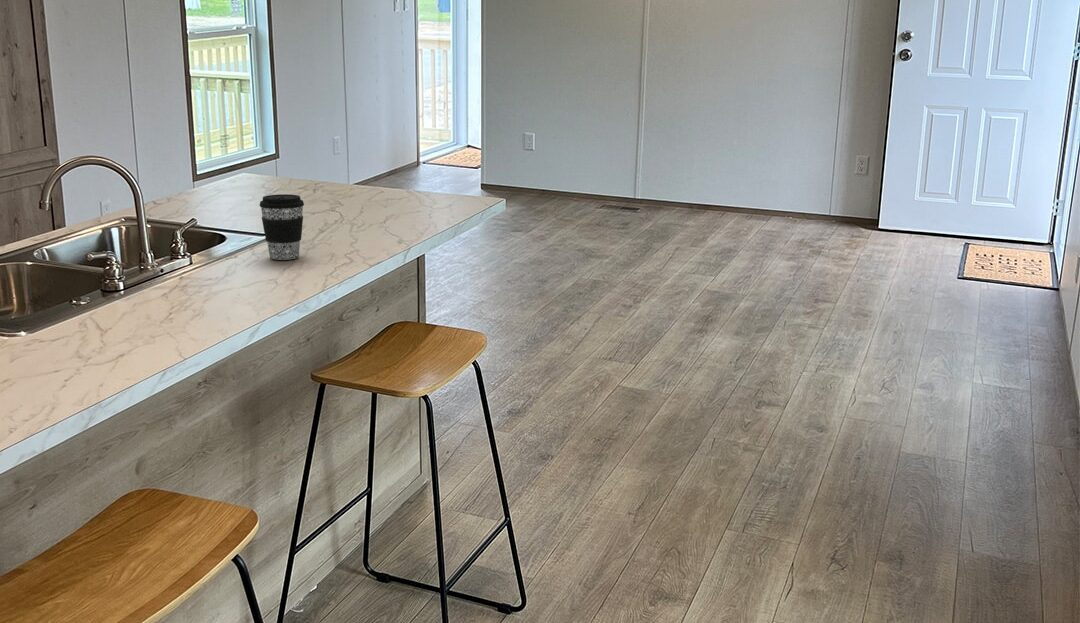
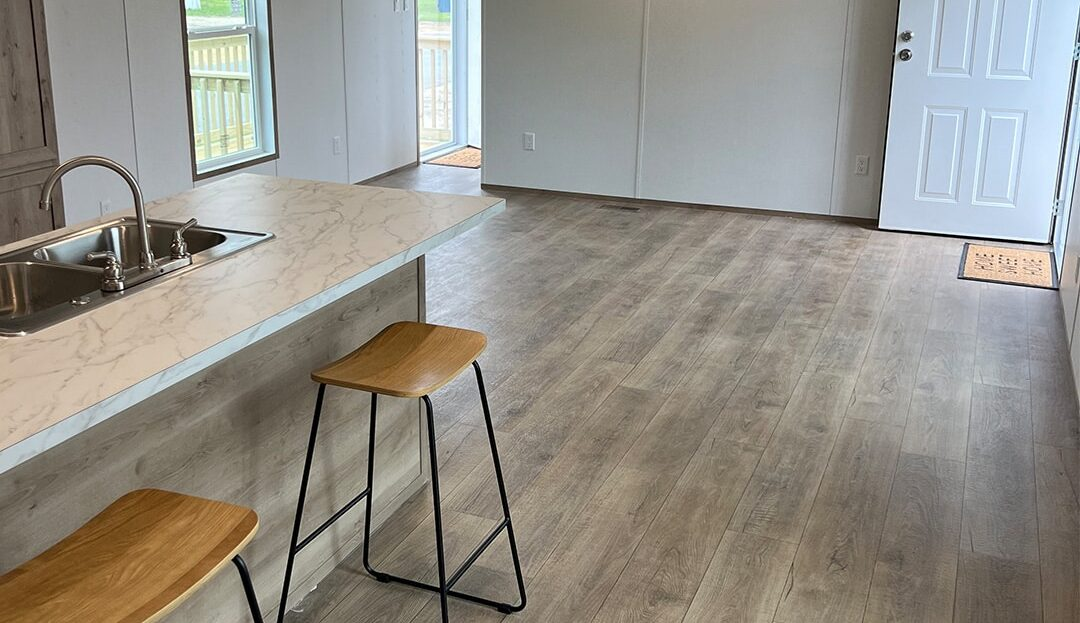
- coffee cup (282, 227)
